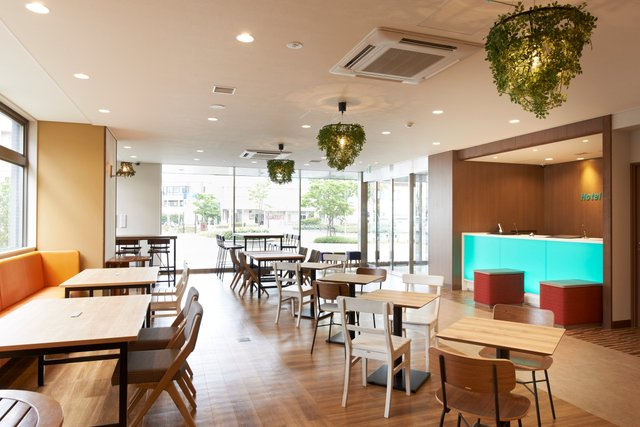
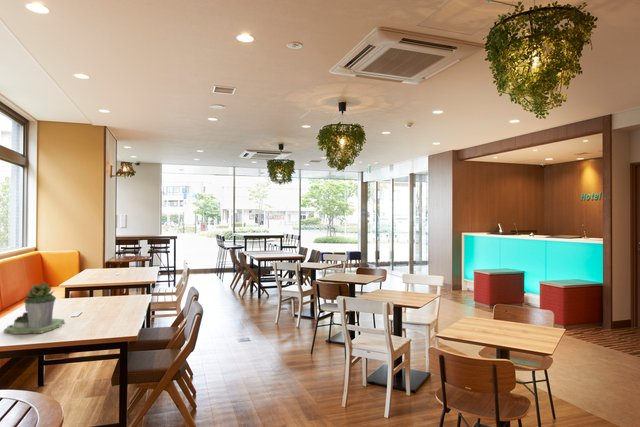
+ succulent planter (35, 304)
